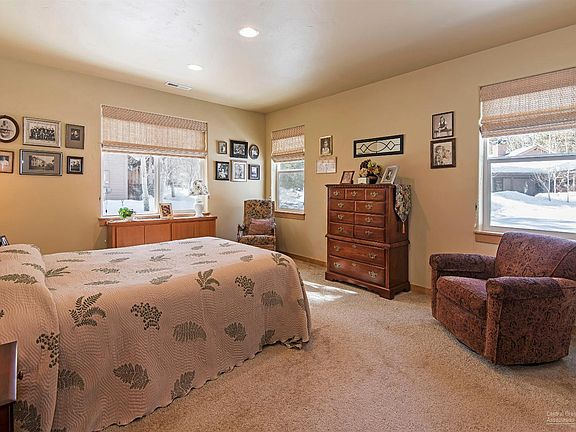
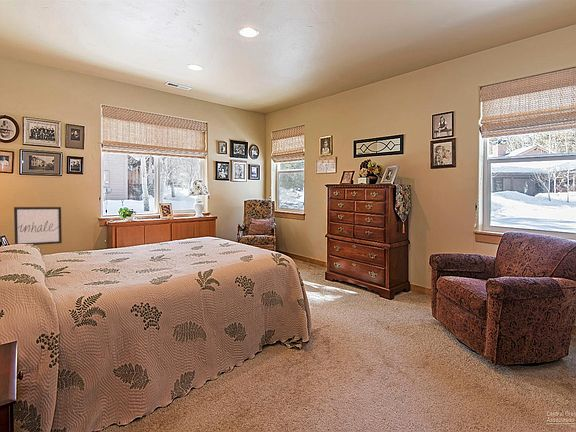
+ wall art (38, 225)
